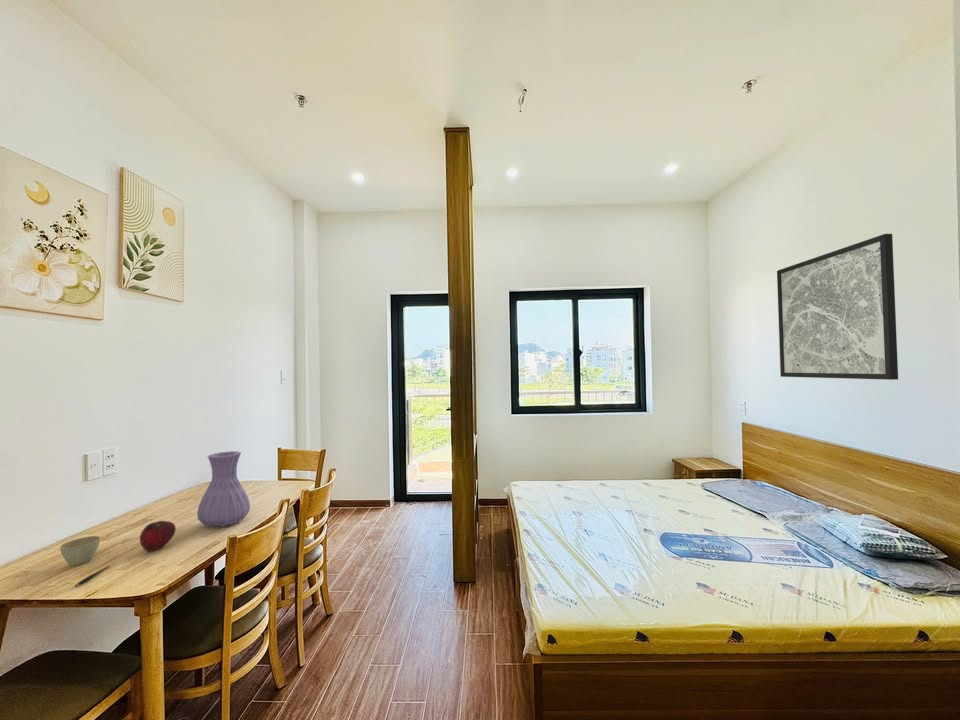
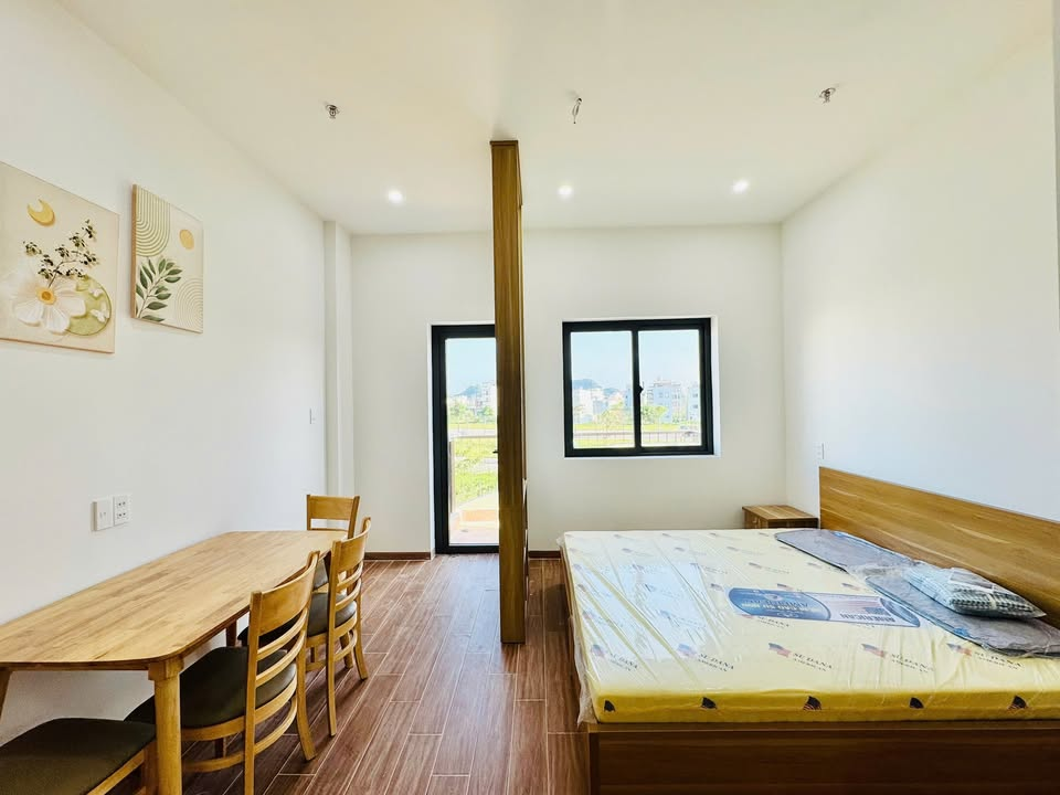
- pen (93, 575)
- vase (224, 488)
- flower pot (80, 551)
- wall art (827, 316)
- fruit (157, 535)
